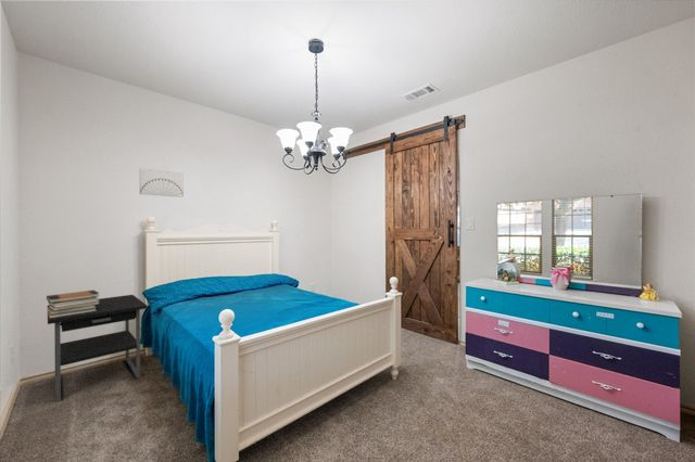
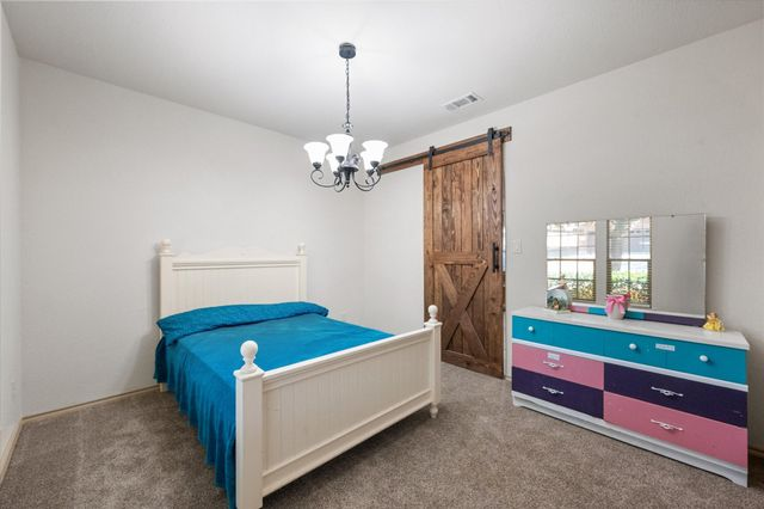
- book stack (73, 303)
- wall art (162, 182)
- nightstand (97, 342)
